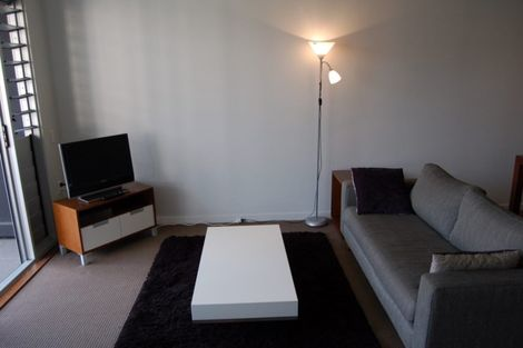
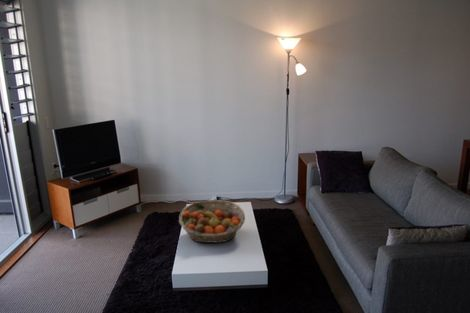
+ fruit basket (212, 221)
